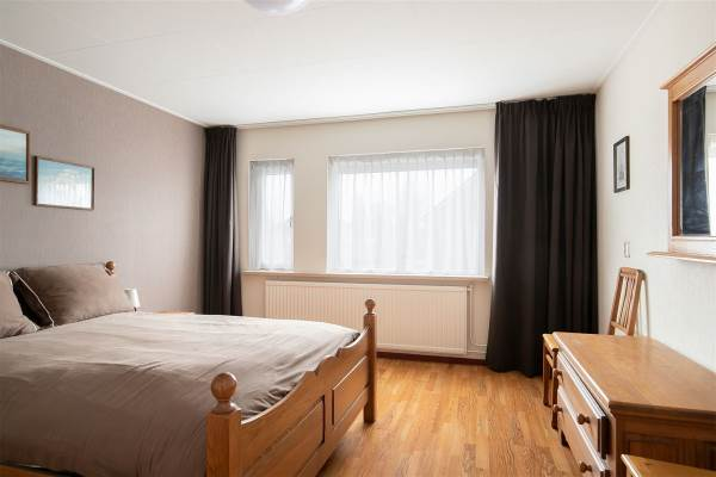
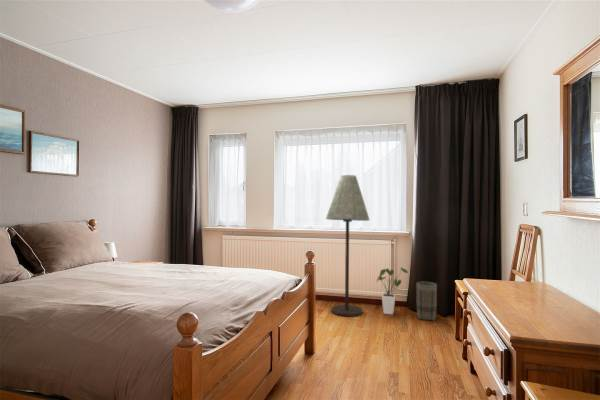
+ floor lamp (347, 242)
+ basket (426, 300)
+ house plant (391, 289)
